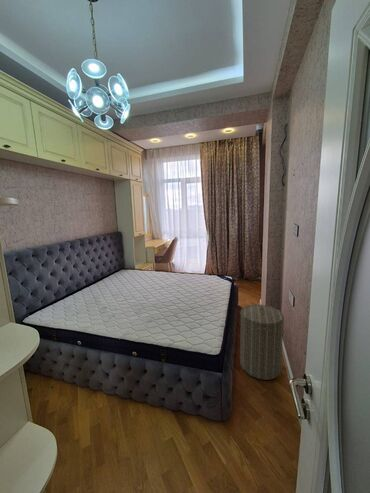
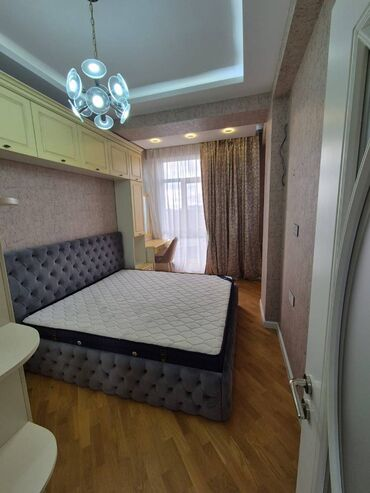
- laundry hamper (260, 335)
